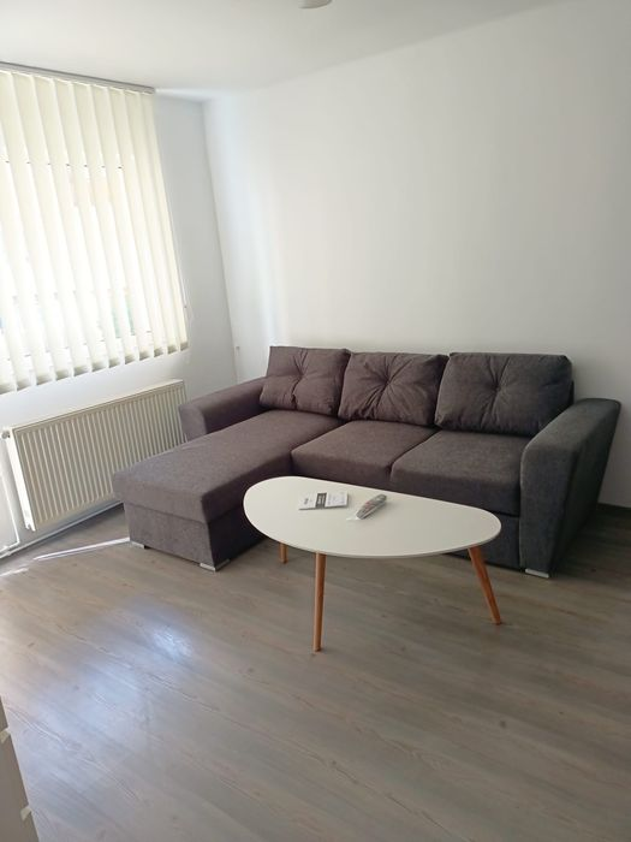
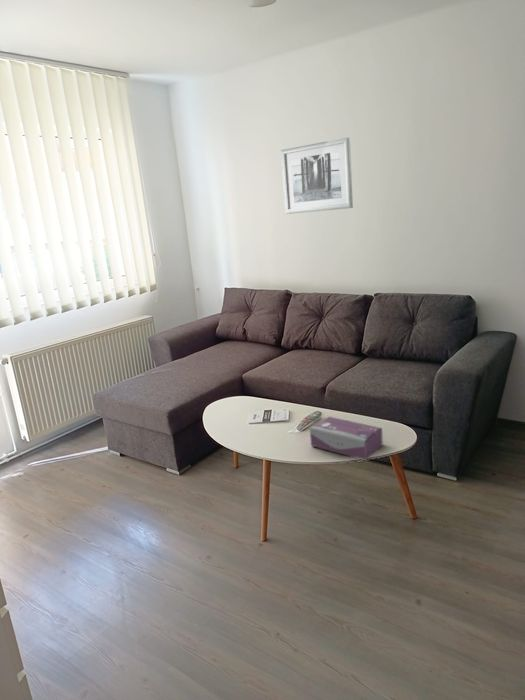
+ tissue box (346, 436)
+ wall art (315, 178)
